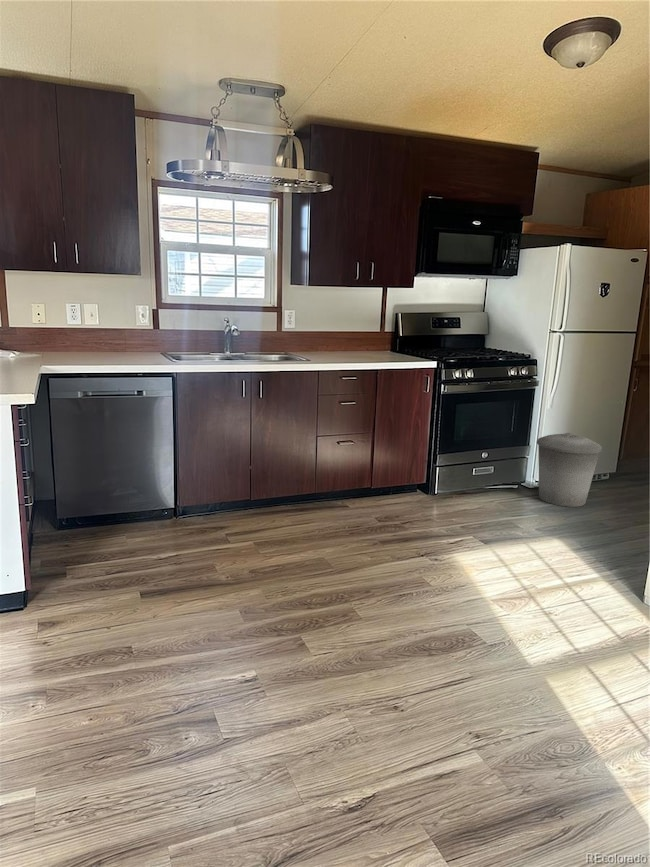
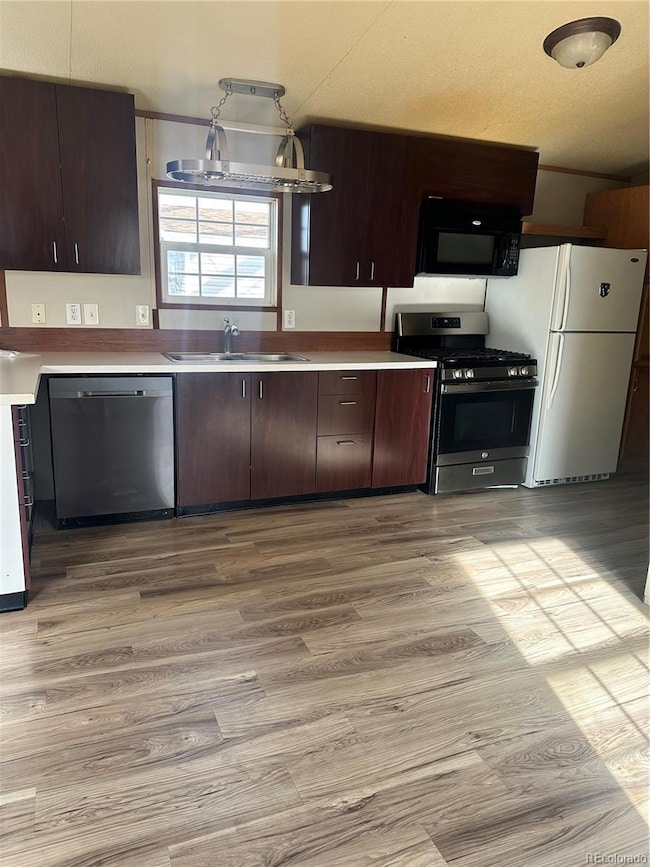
- trash can (565, 466)
